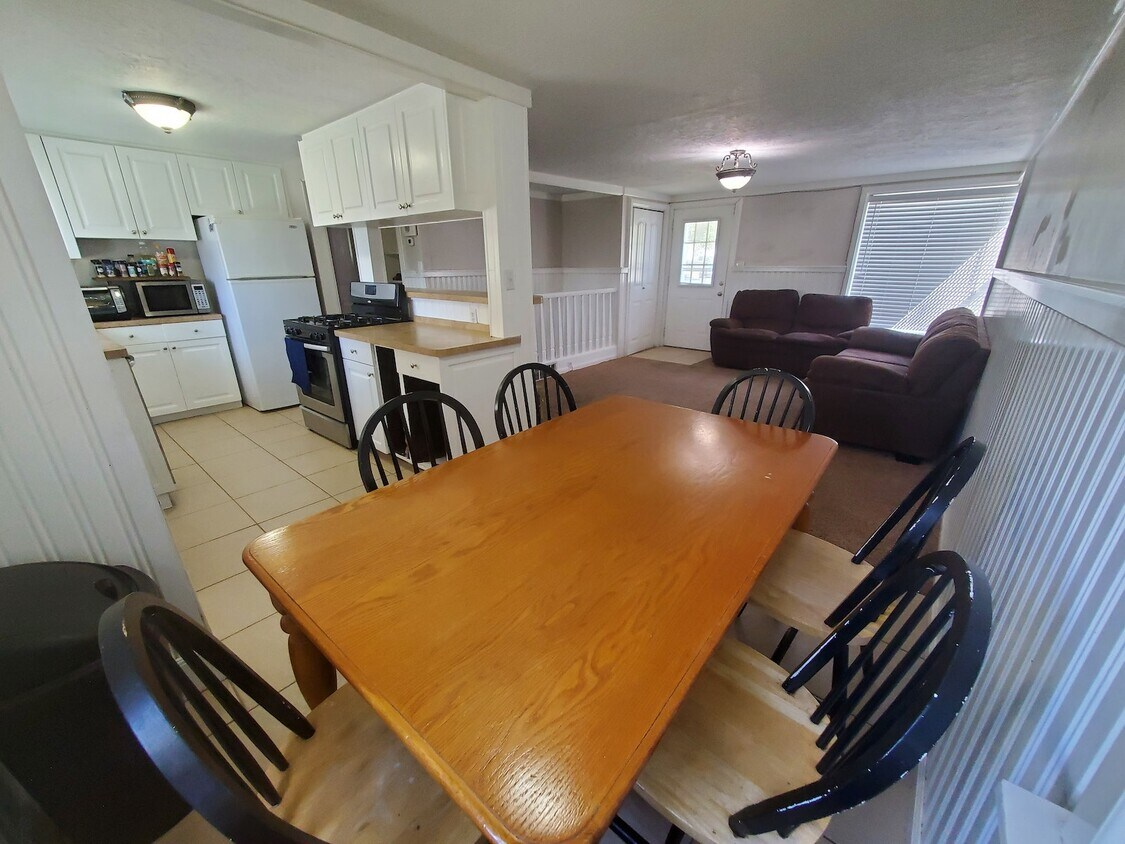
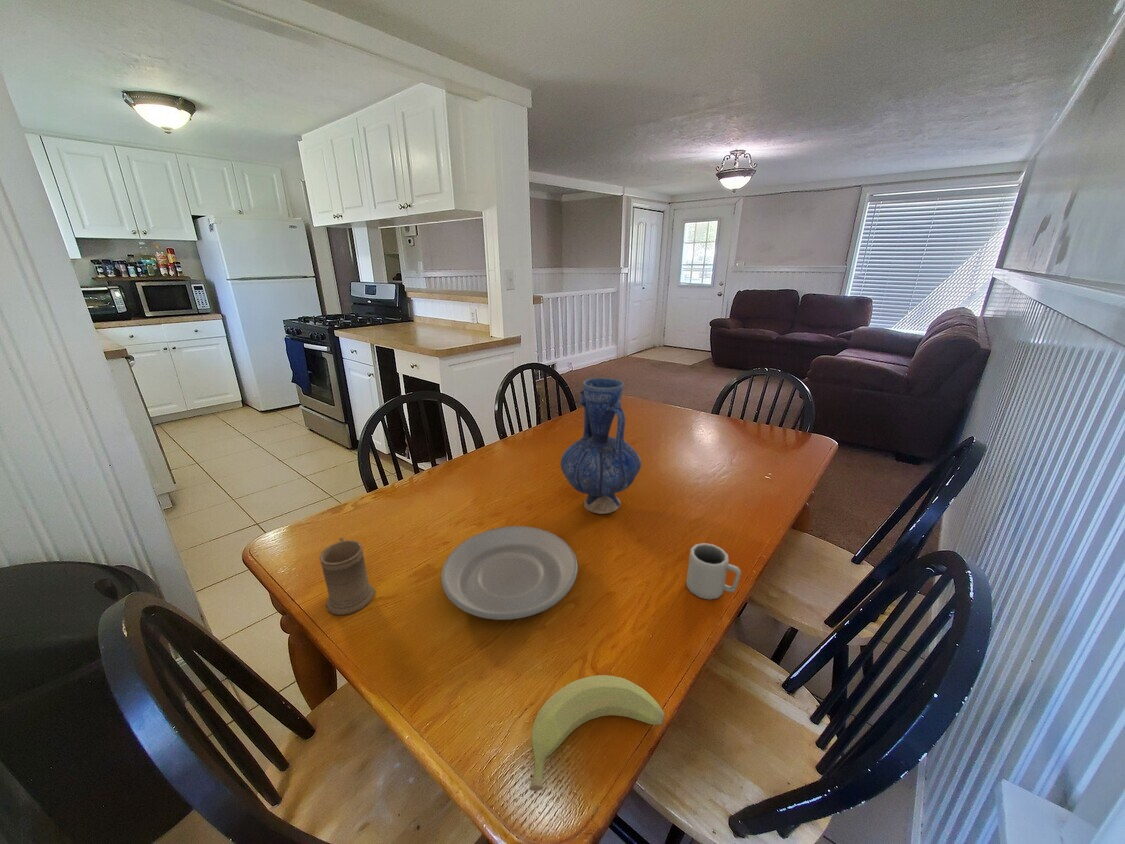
+ mug (345, 570)
+ plate (511, 572)
+ vase (600, 447)
+ banana (584, 722)
+ cup (713, 572)
